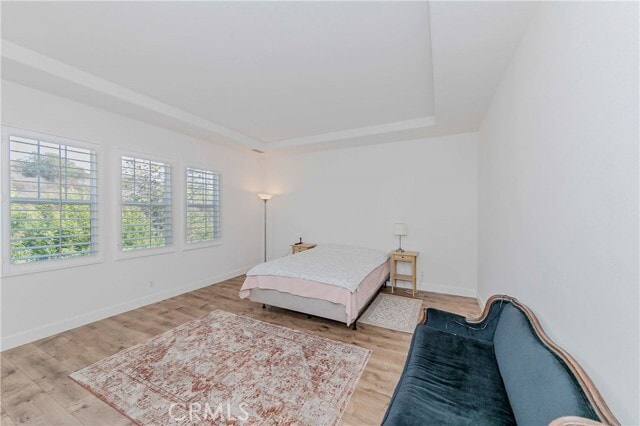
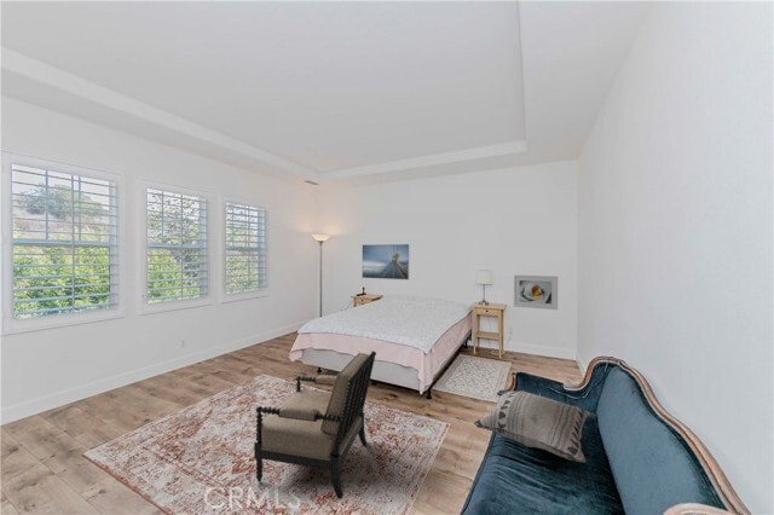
+ chair (319, 410)
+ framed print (535, 291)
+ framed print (385, 261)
+ decorative pillow (533, 418)
